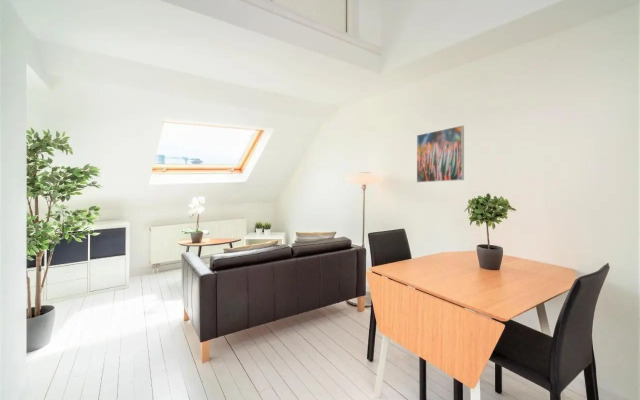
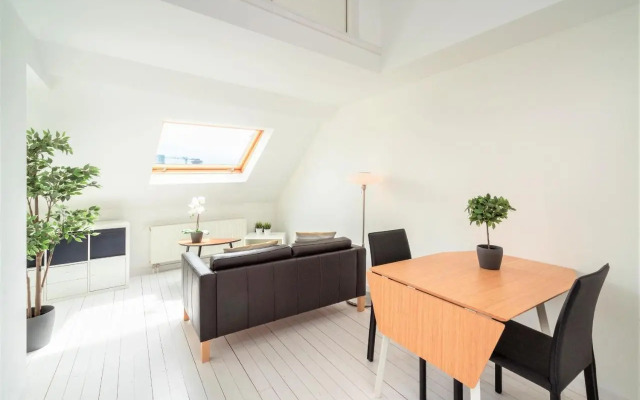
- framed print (438, 156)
